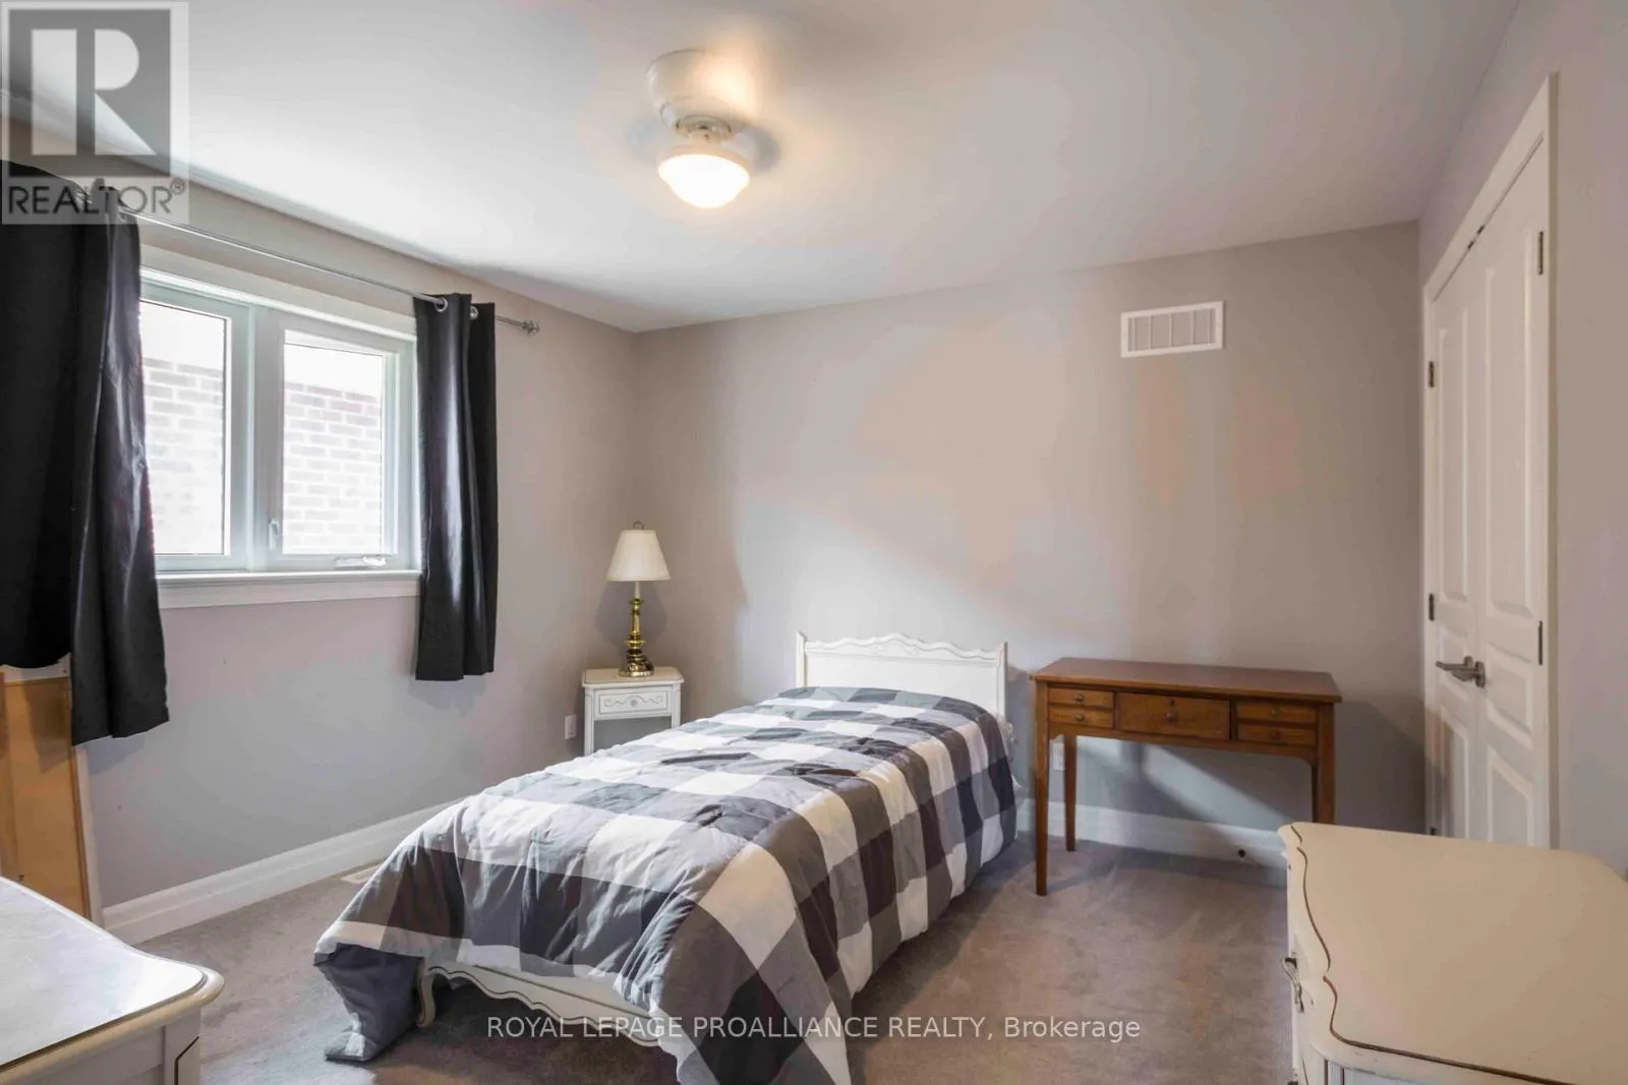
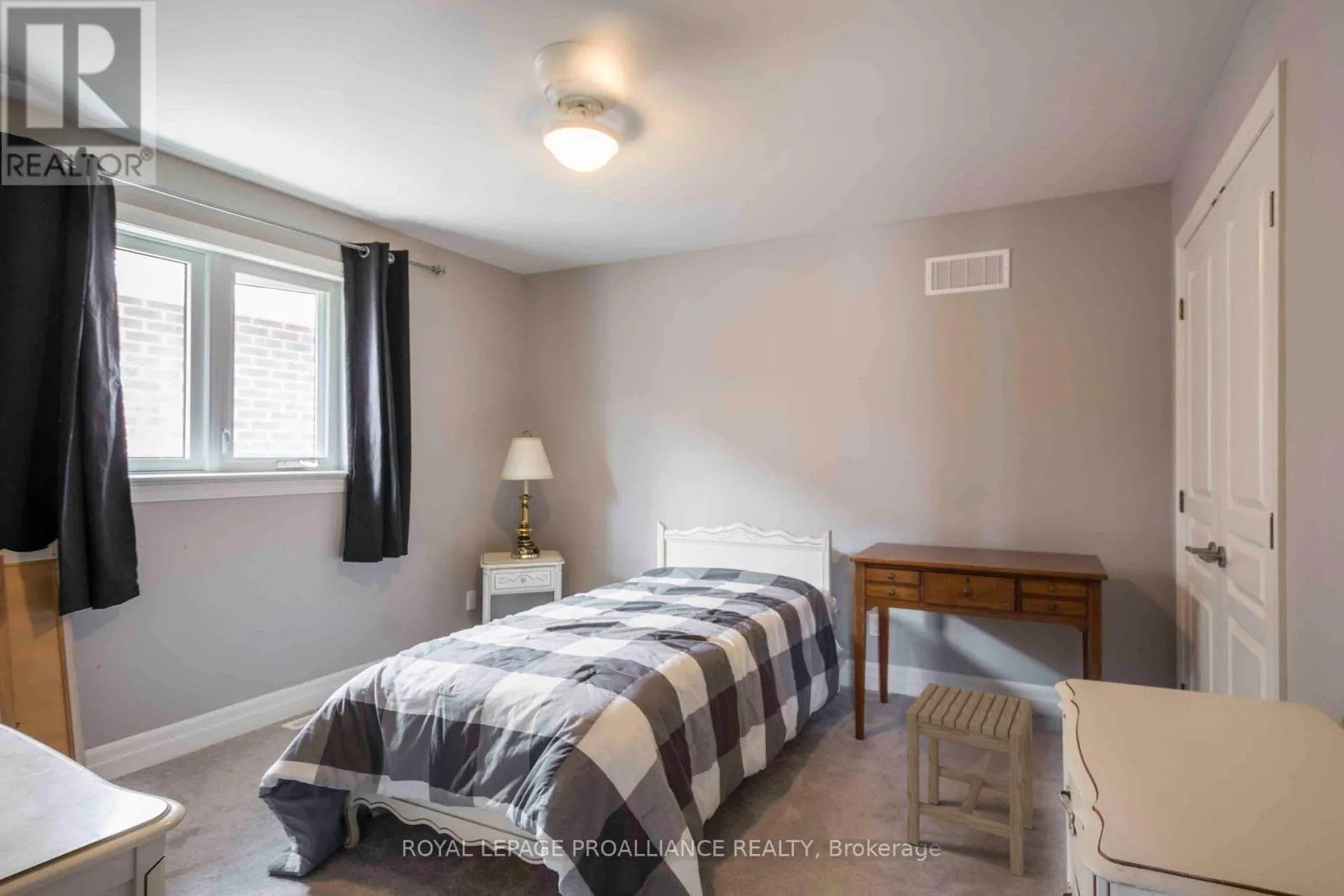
+ stool (971, 773)
